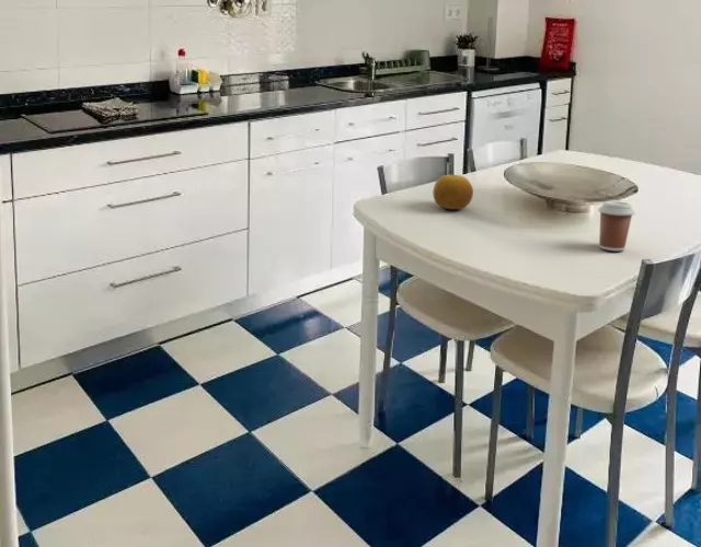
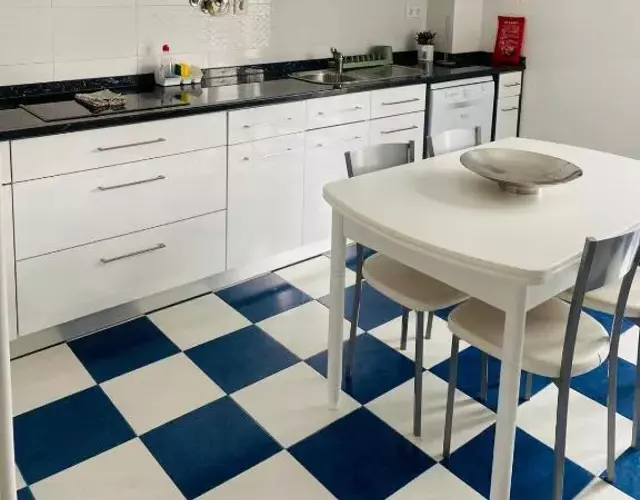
- fruit (452, 191)
- coffee cup (614, 225)
